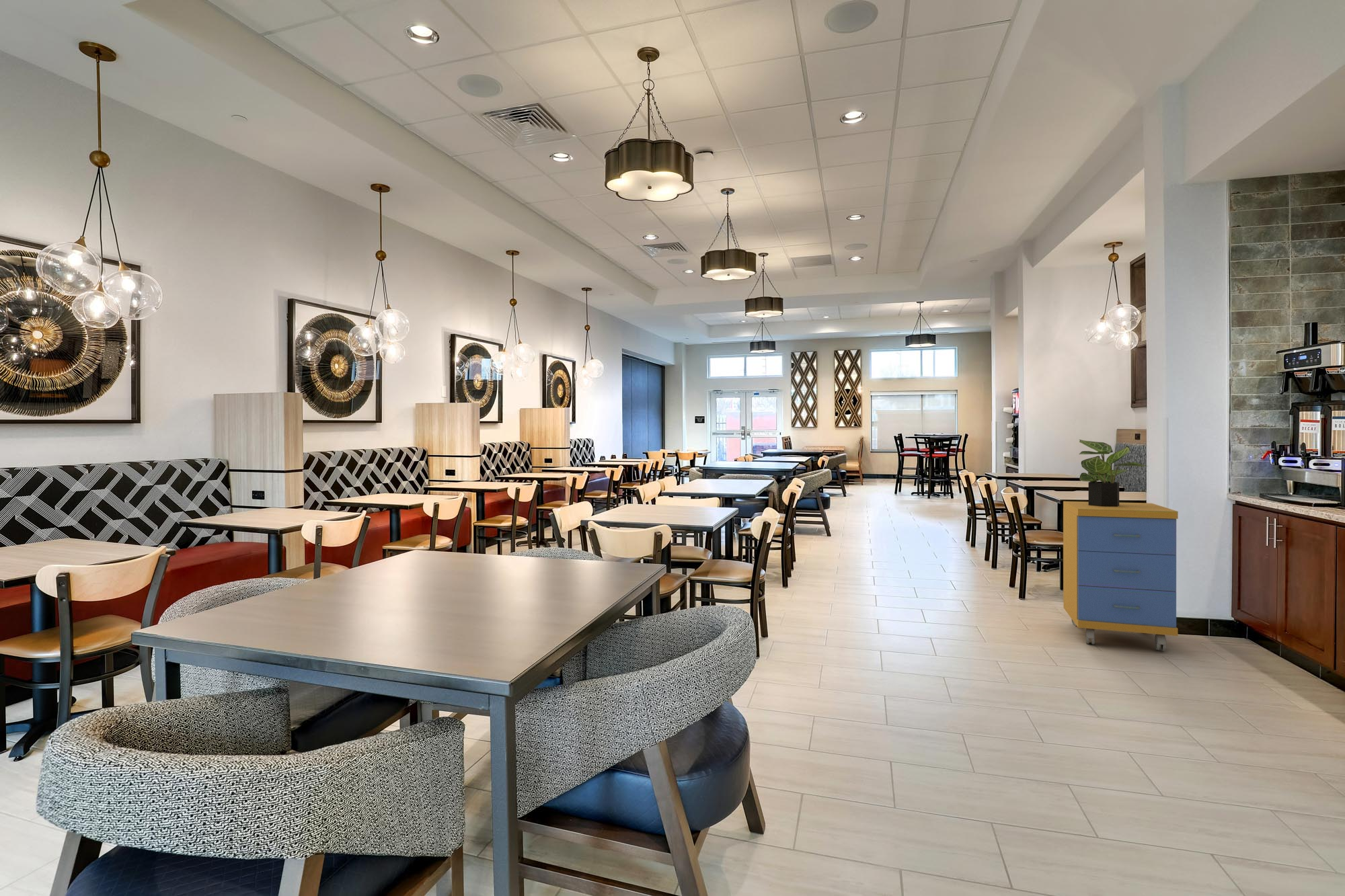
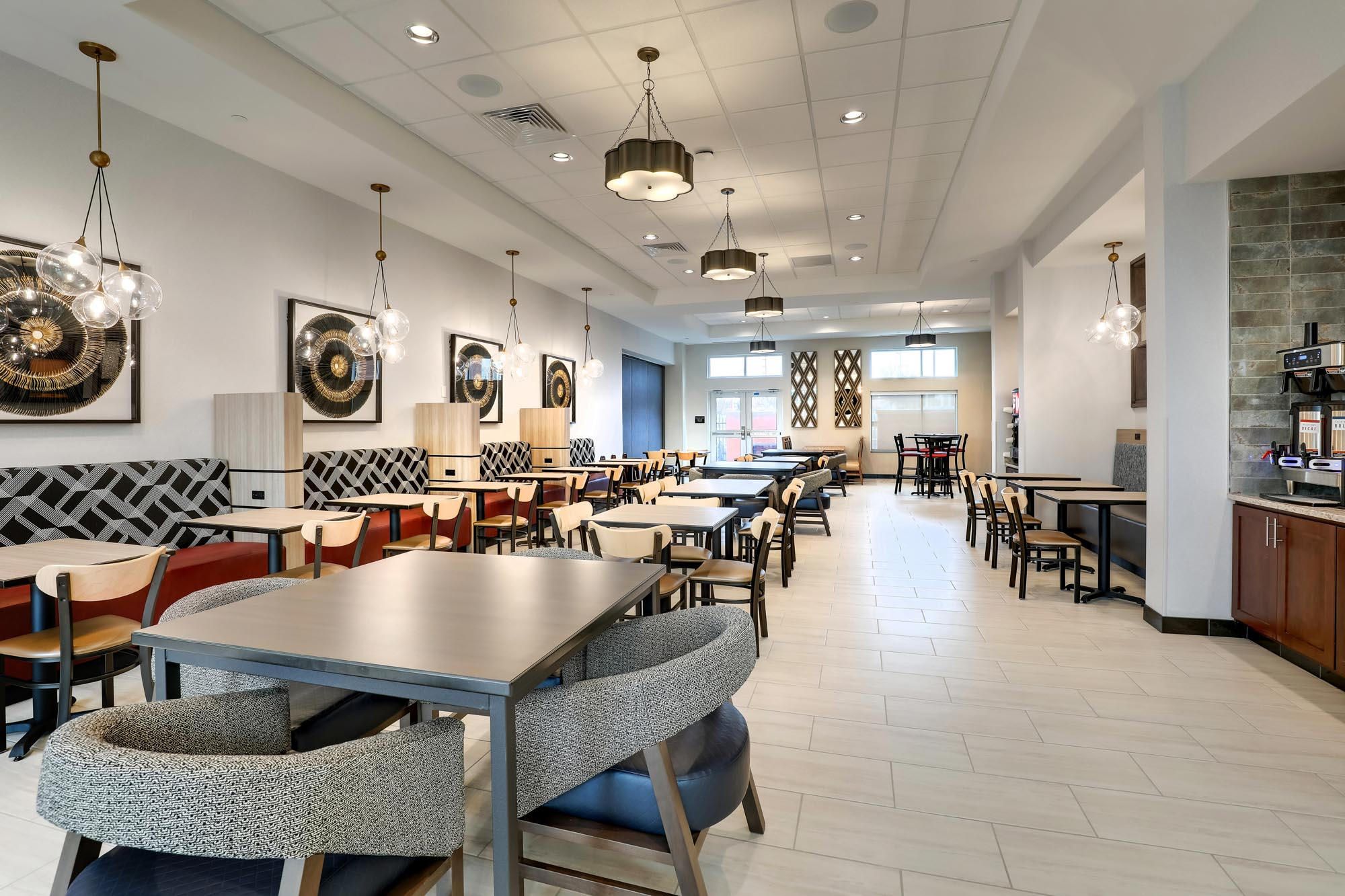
- potted plant (1106, 472)
- storage cabinet (1116, 572)
